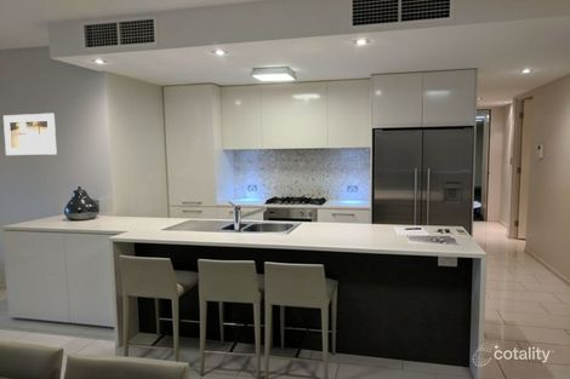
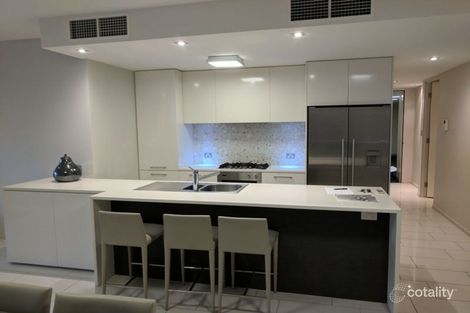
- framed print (29, 134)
